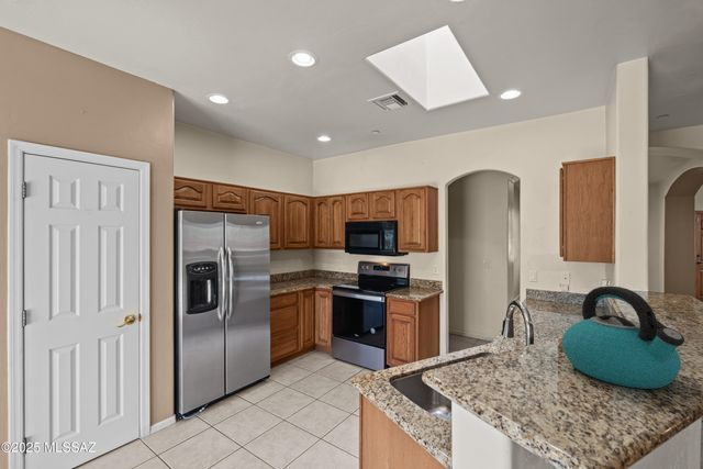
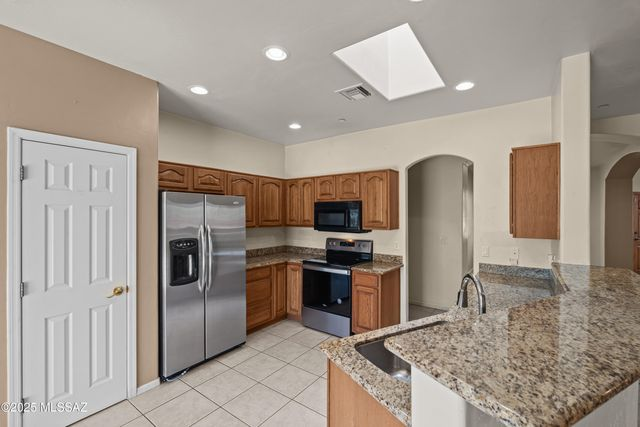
- kettle (622, 331)
